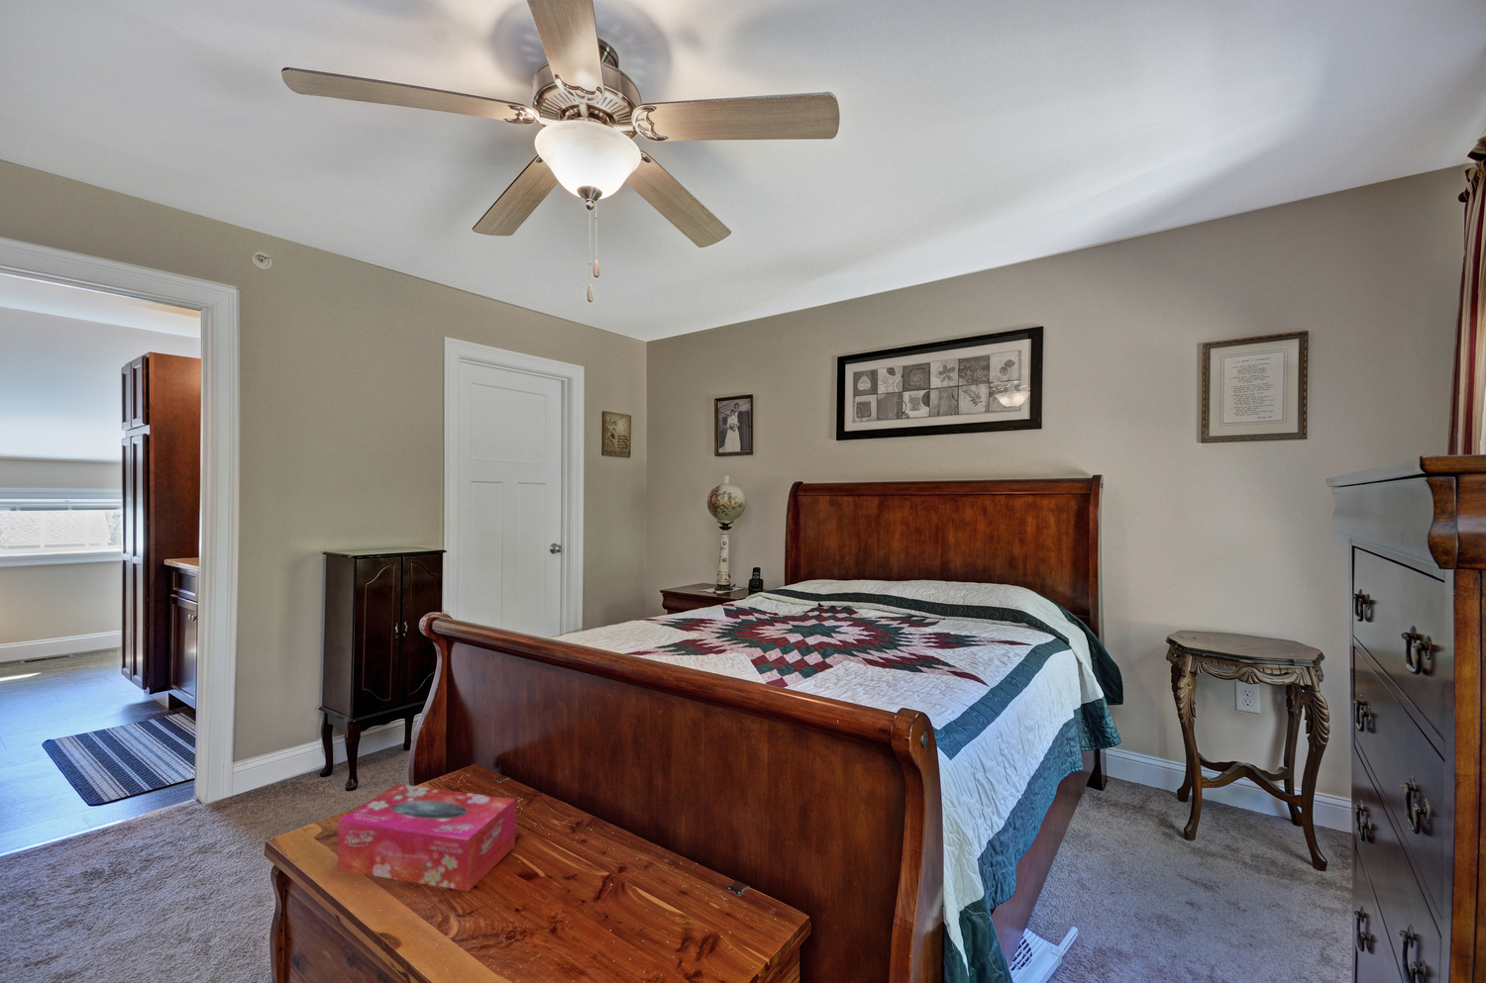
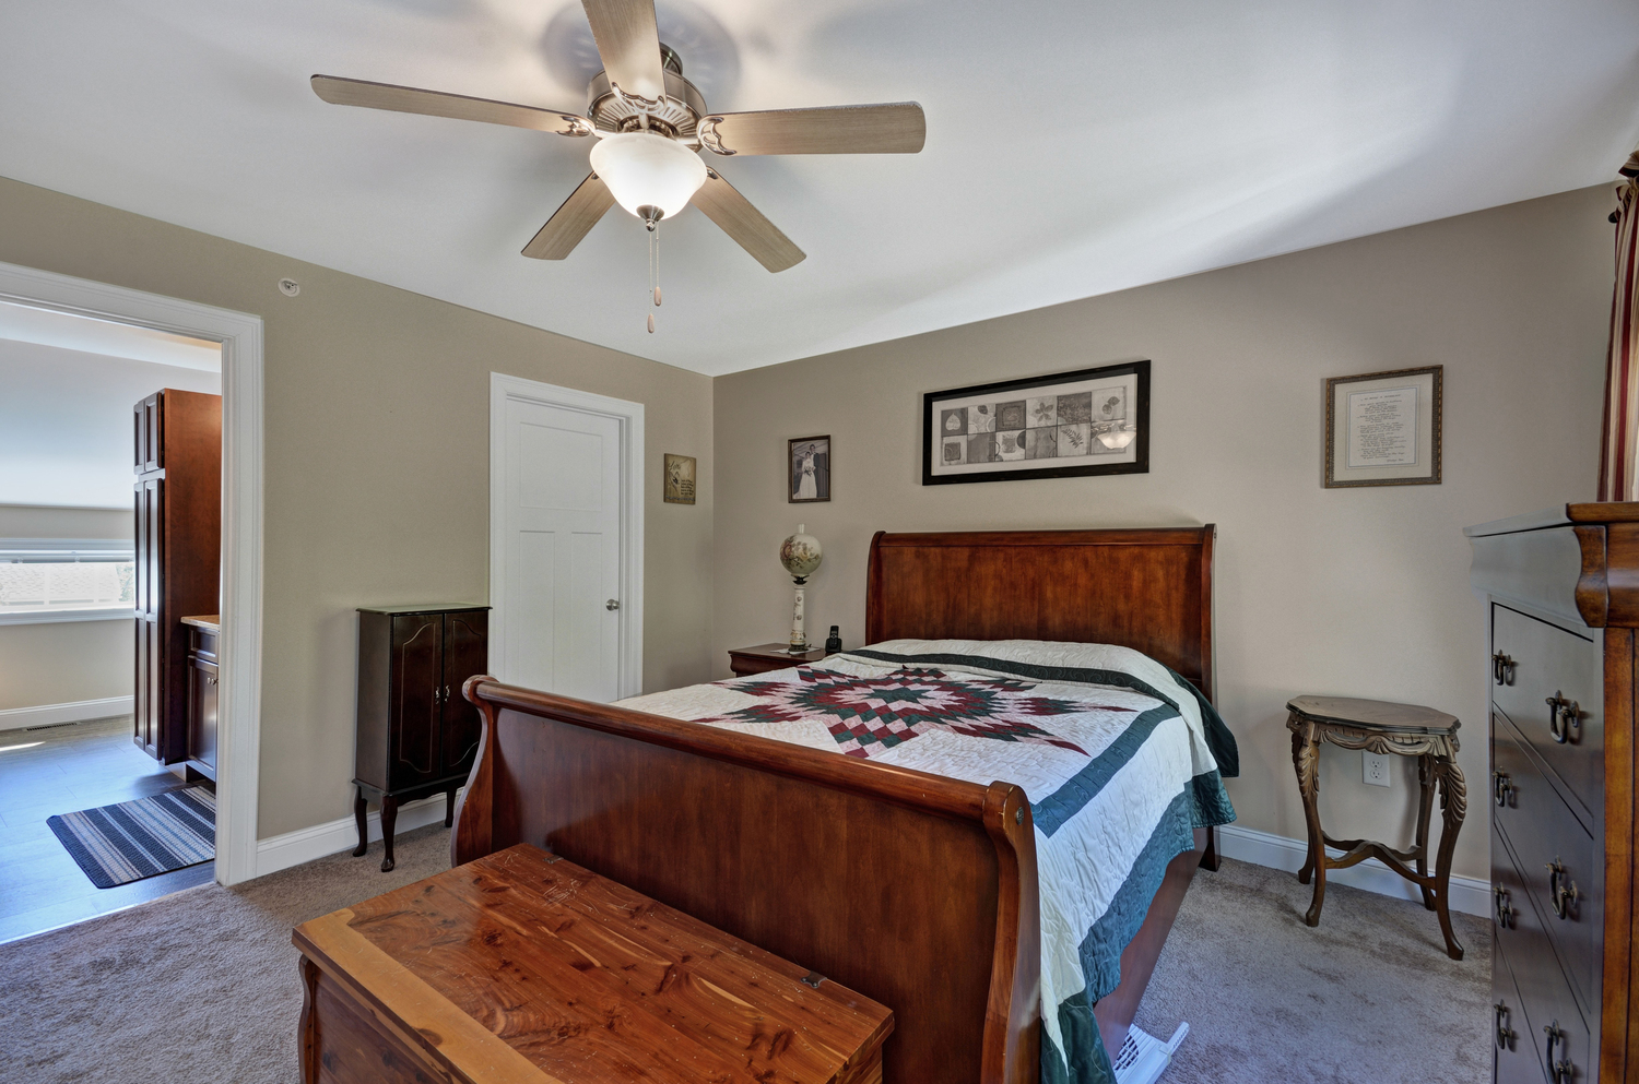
- tissue box (429, 834)
